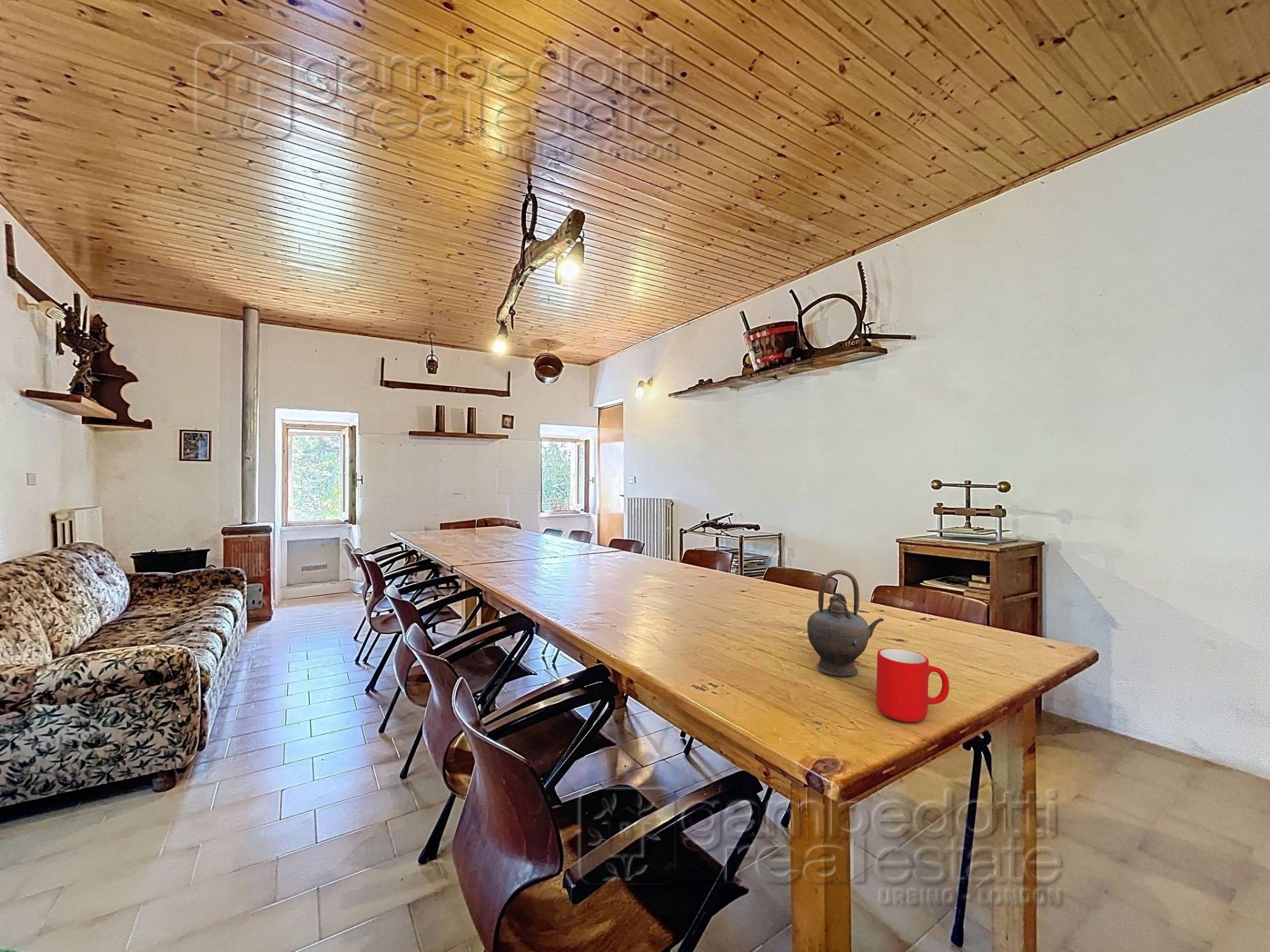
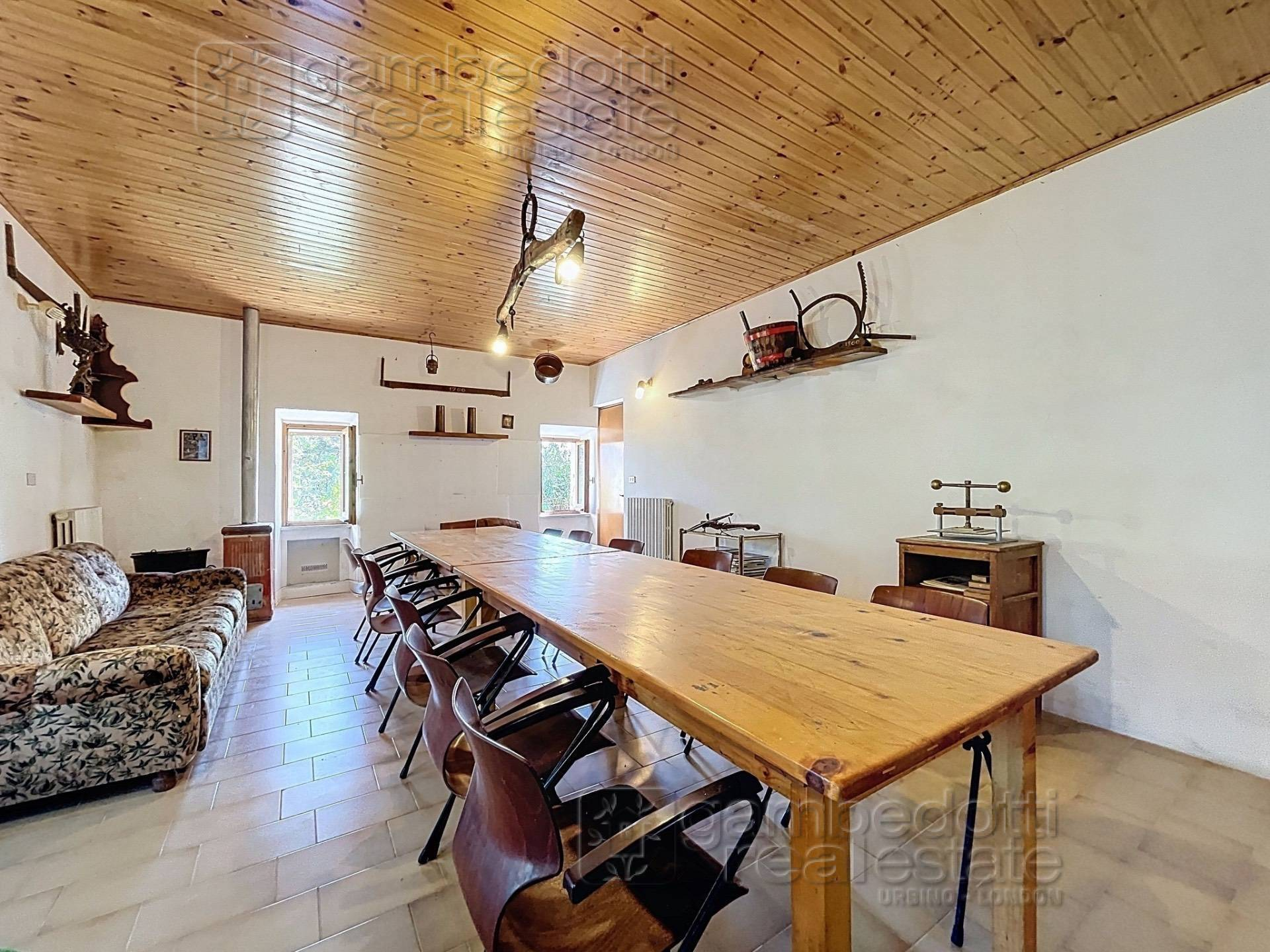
- teapot (845, 621)
- cup (913, 686)
